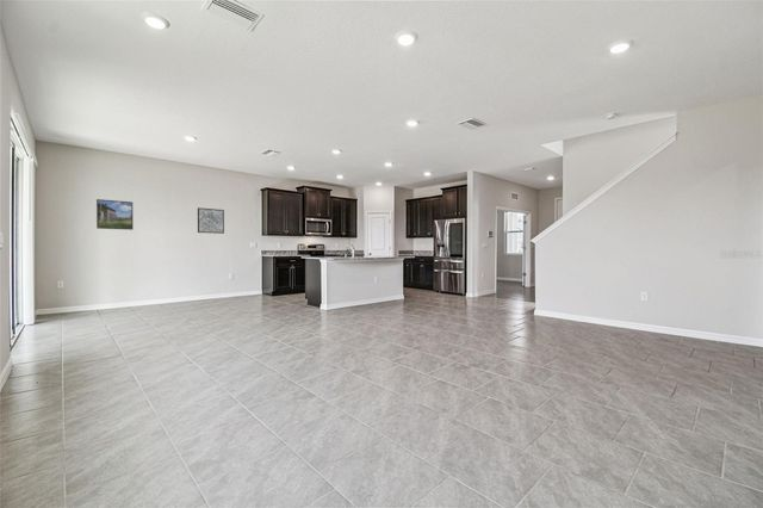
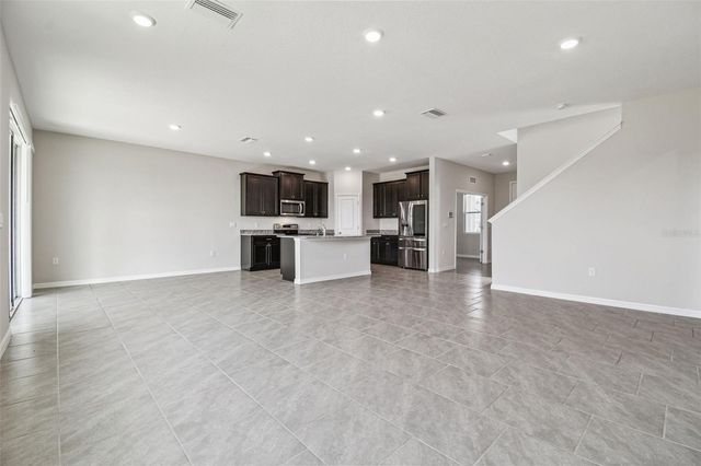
- wall art (211, 221)
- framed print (114, 215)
